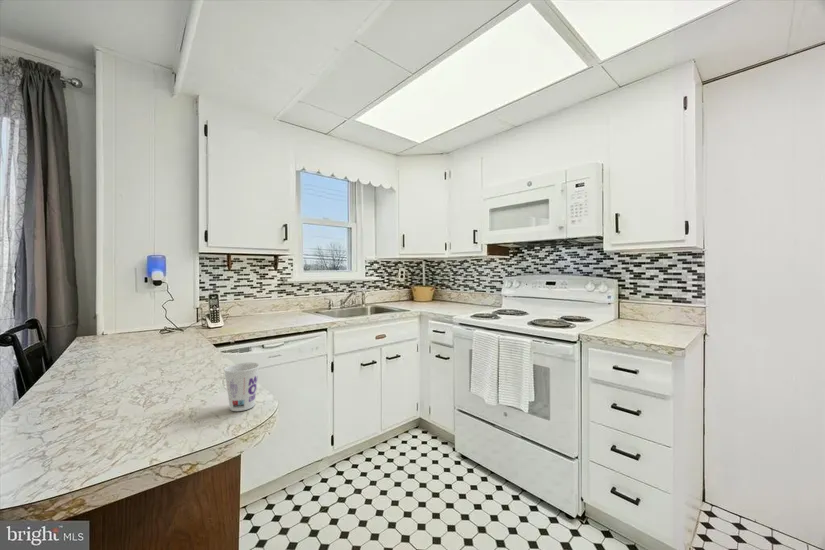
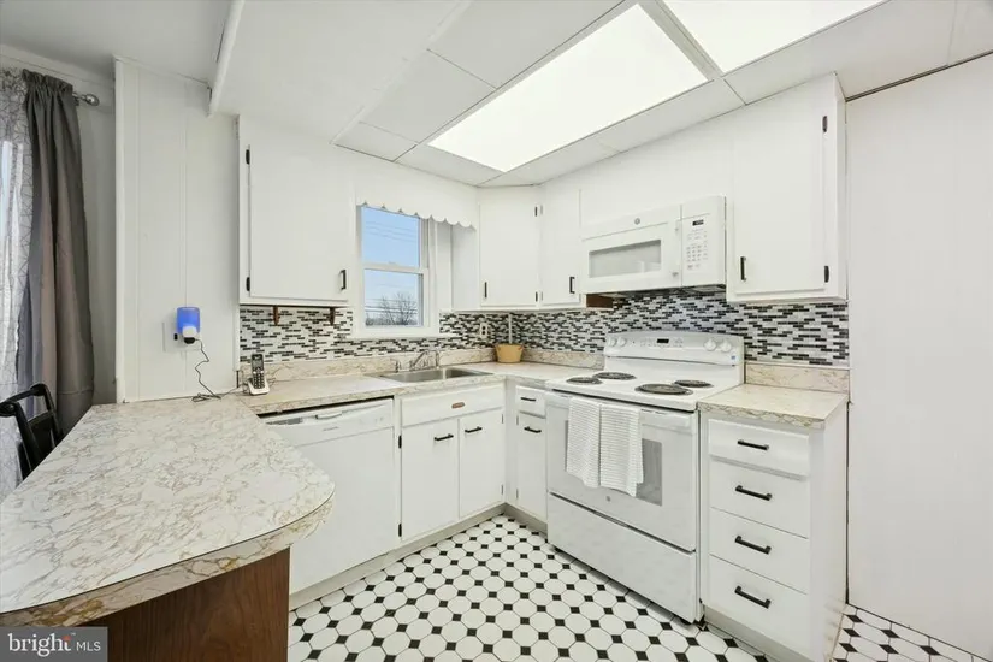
- cup (242, 386)
